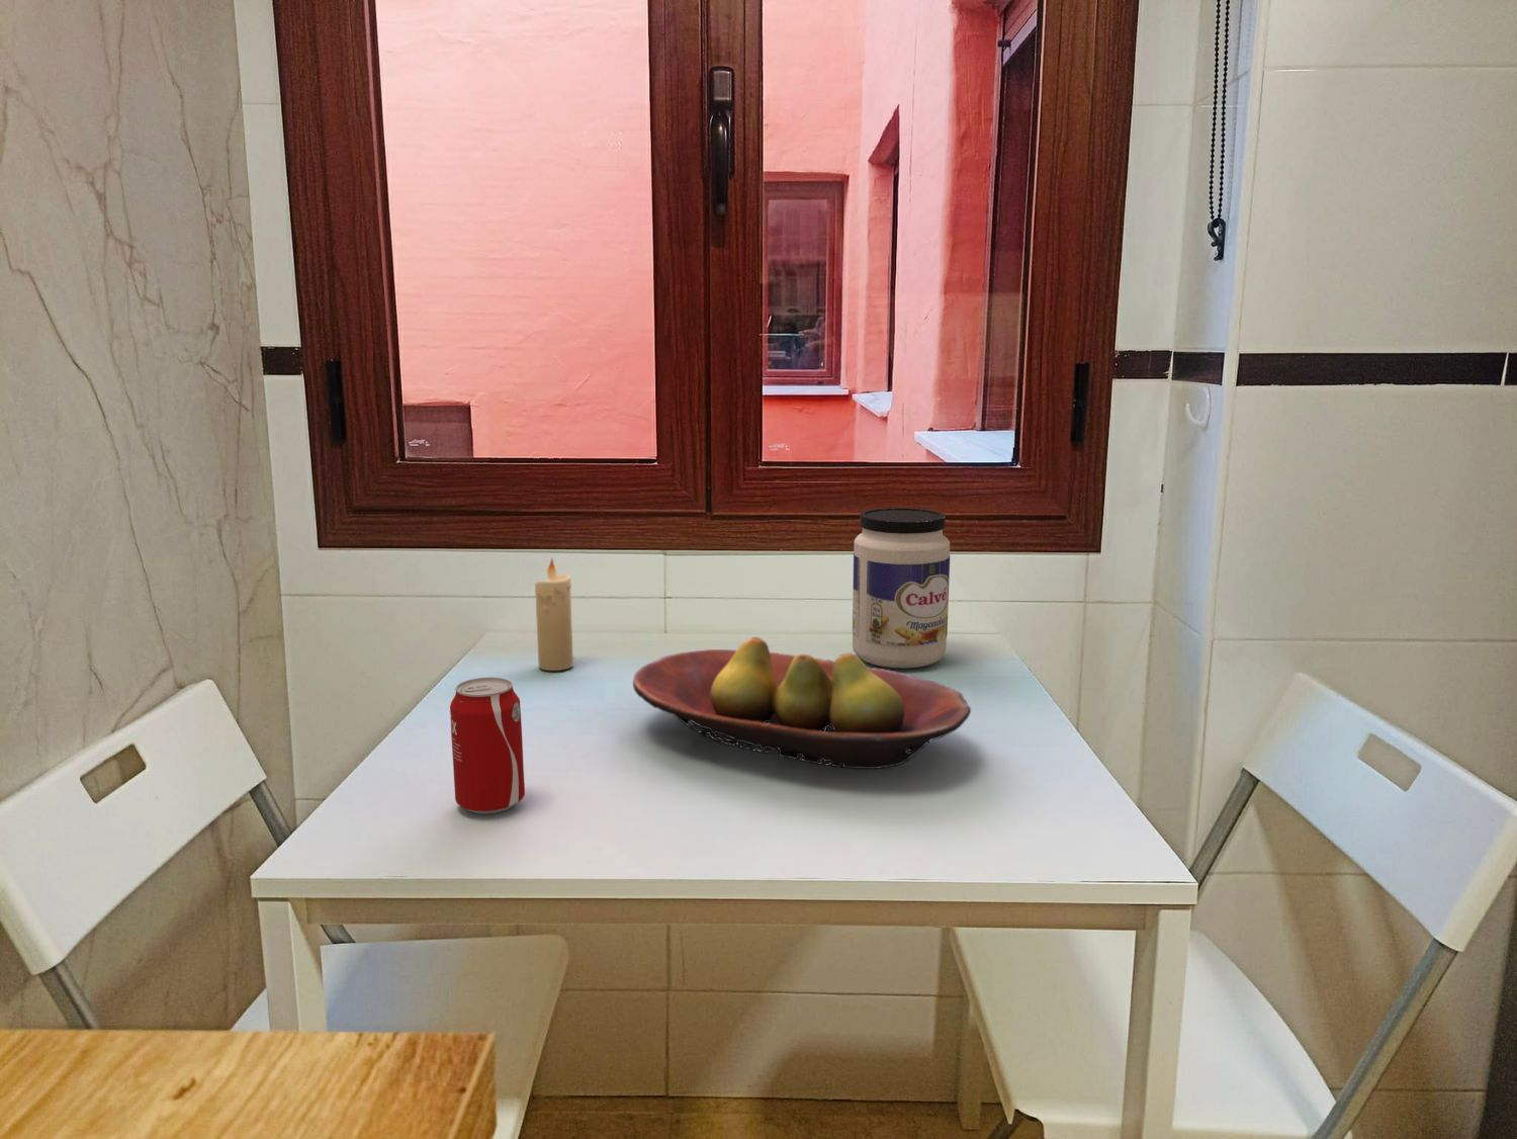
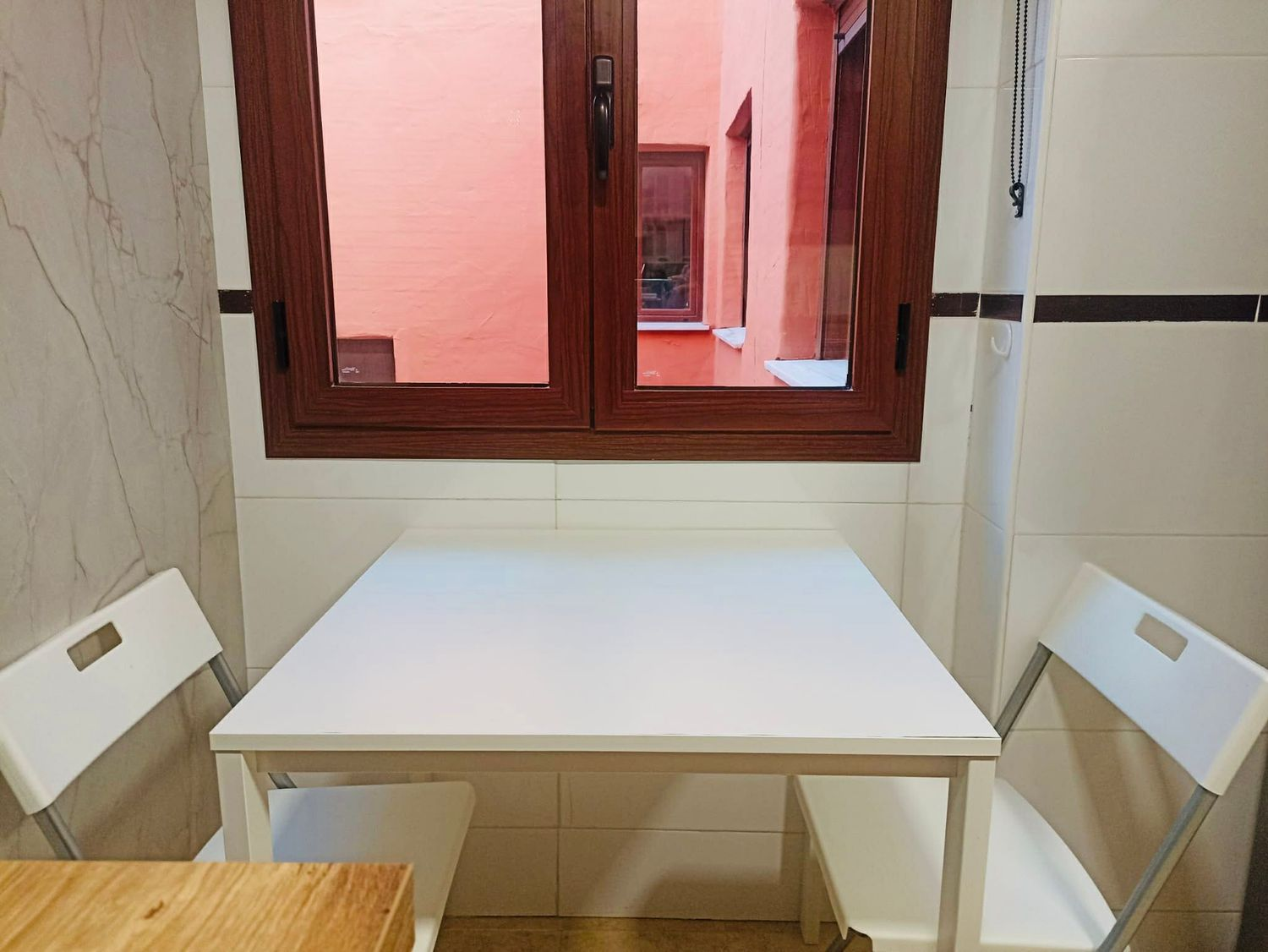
- fruit bowl (794, 693)
- candle (553, 613)
- jar (900, 586)
- beverage can (487, 744)
